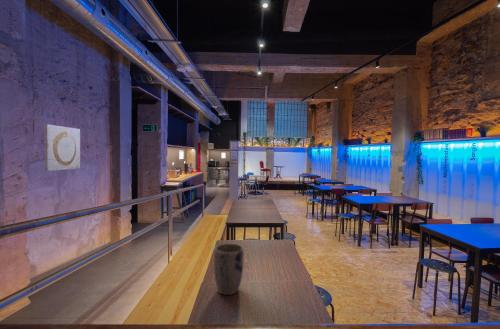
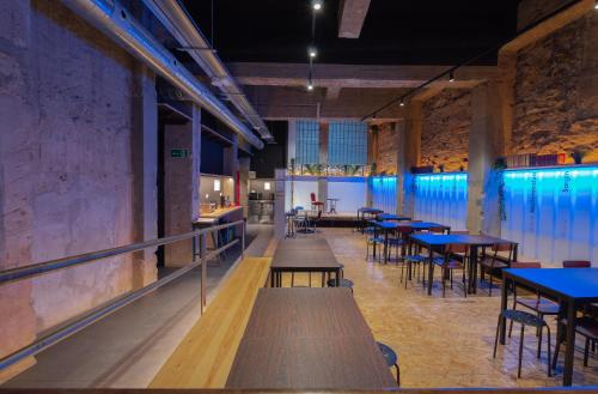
- wall art (63, 148)
- plant pot (228, 268)
